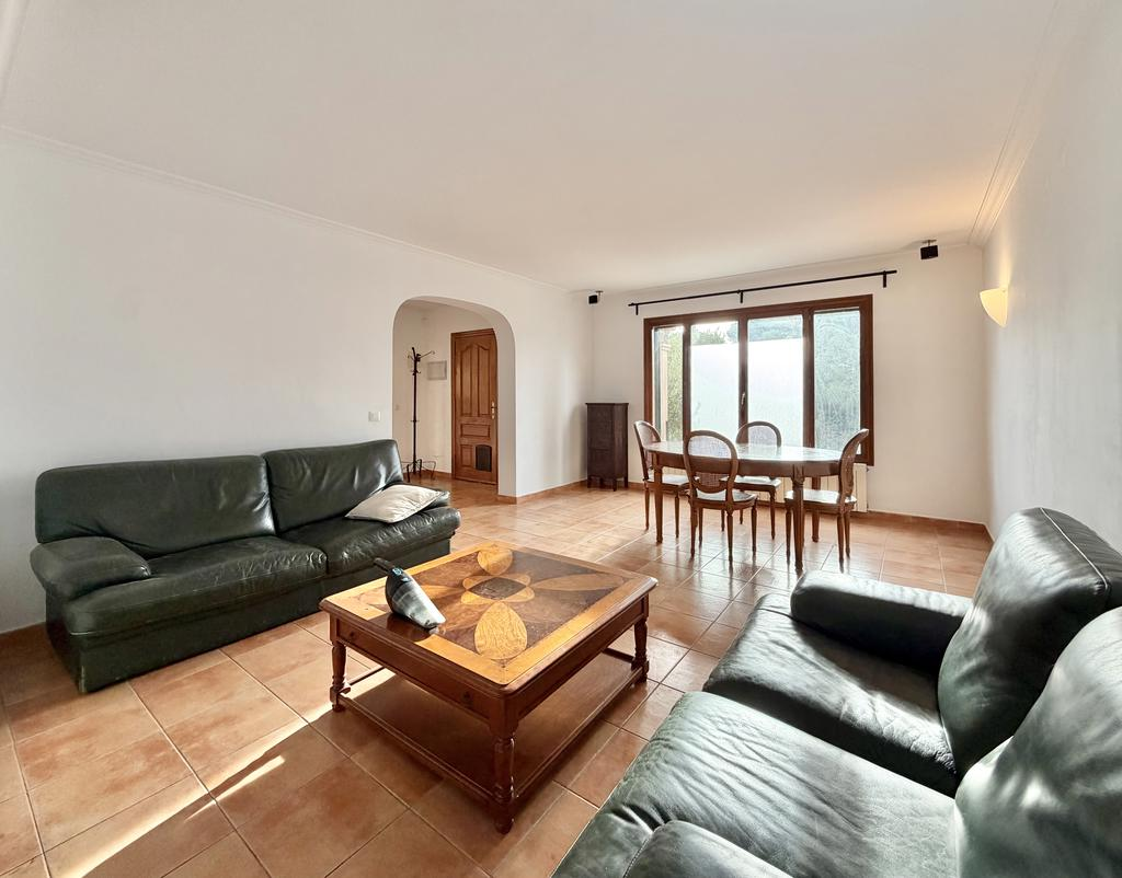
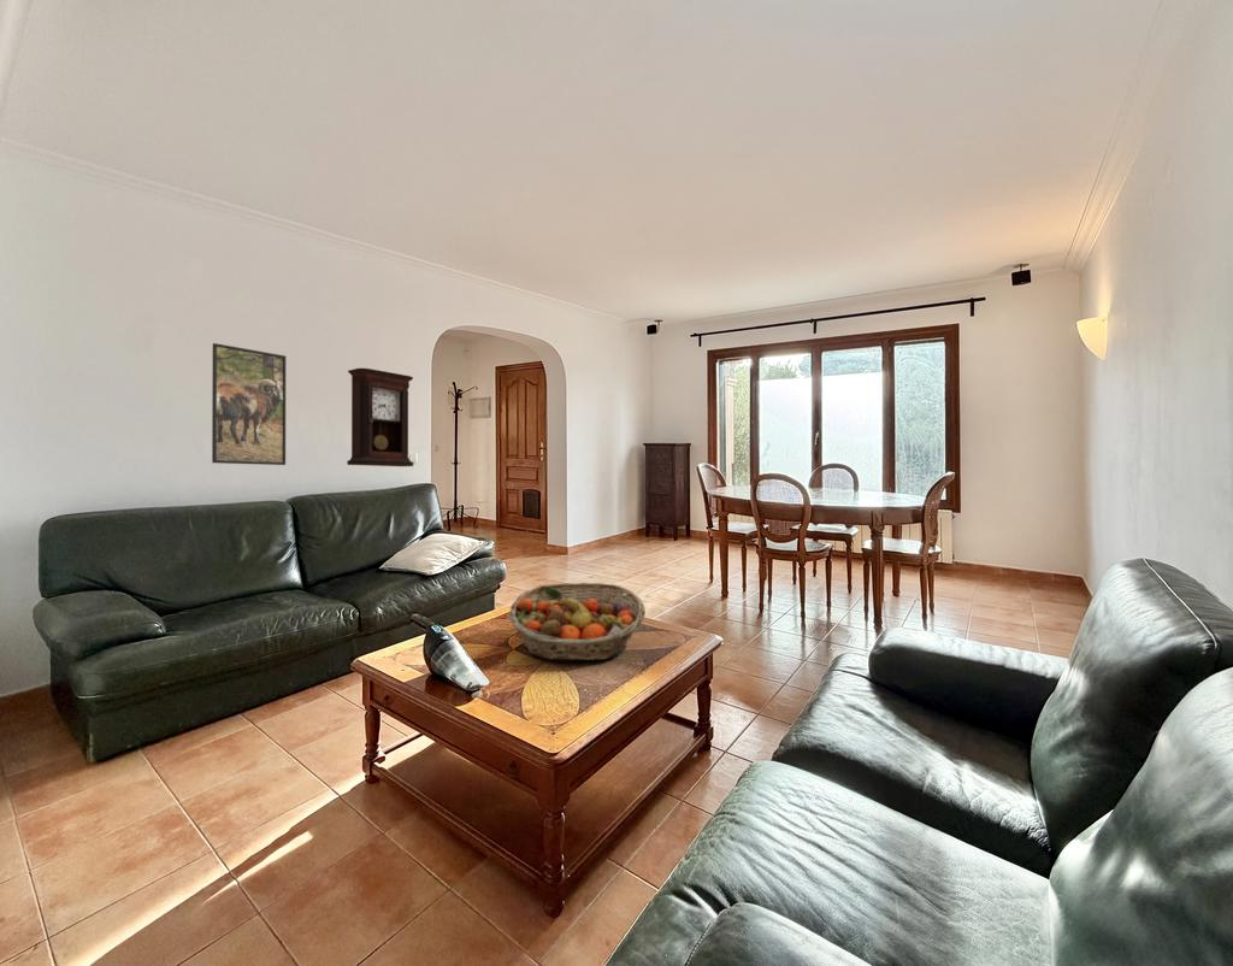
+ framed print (250, 406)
+ fruit basket (577, 619)
+ pendulum clock (383, 419)
